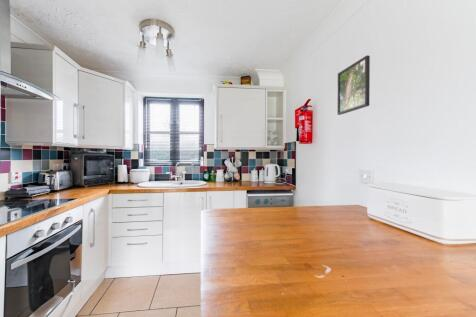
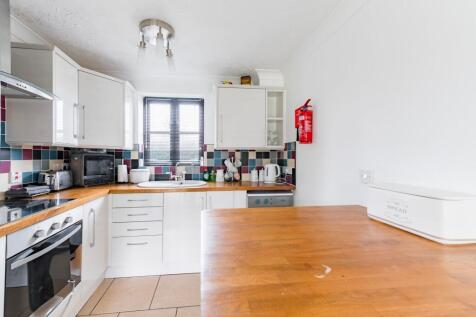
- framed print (352, 88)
